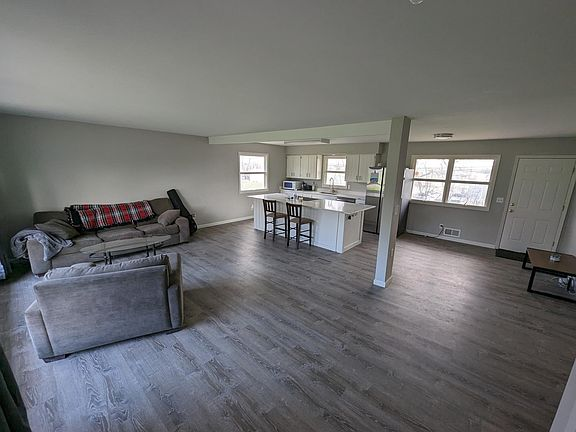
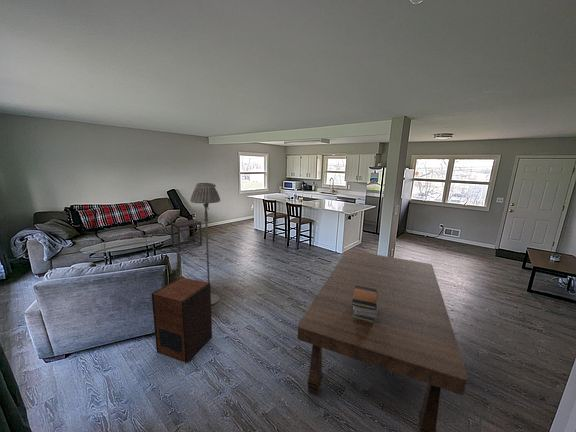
+ floor lamp (207, 244)
+ side table (185, 230)
+ dining table (378, 317)
+ speaker (184, 316)
+ book stack (365, 303)
